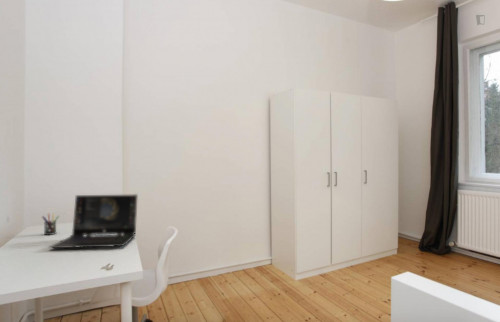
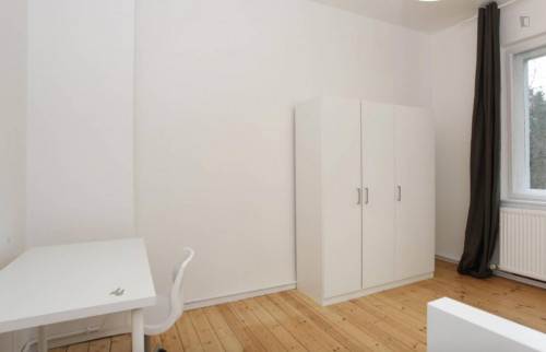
- laptop (97, 219)
- pen holder (51, 223)
